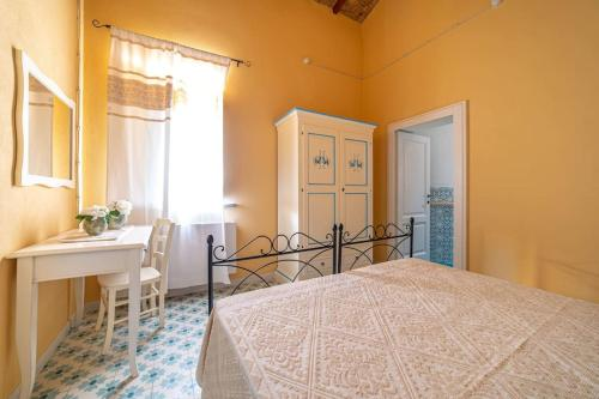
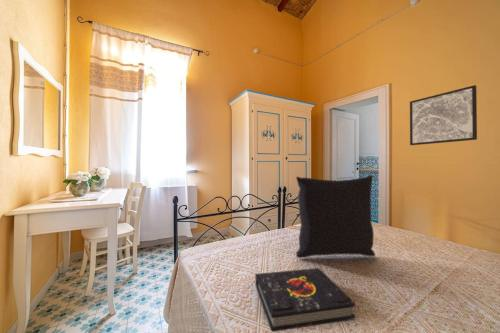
+ pillow (335, 215)
+ book (299, 293)
+ wall art (439, 118)
